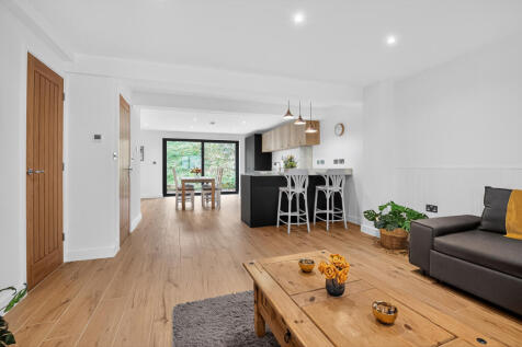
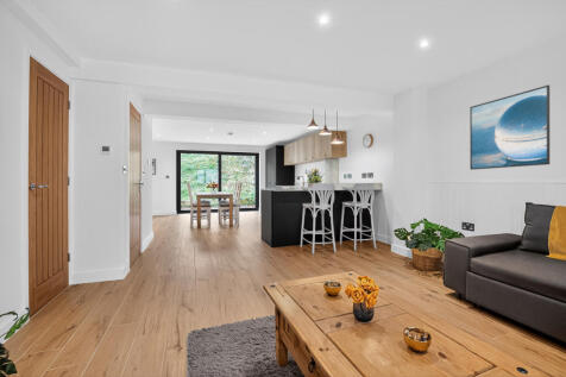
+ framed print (504, 132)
